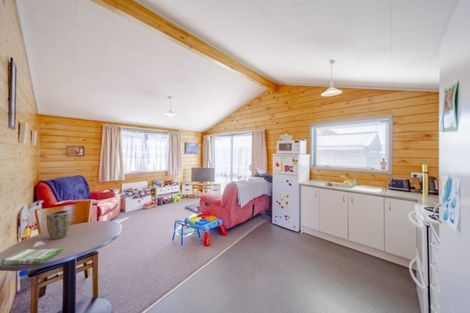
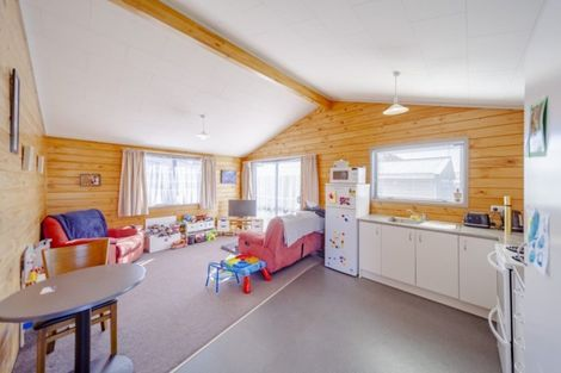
- dish towel (33, 254)
- plant pot (58, 224)
